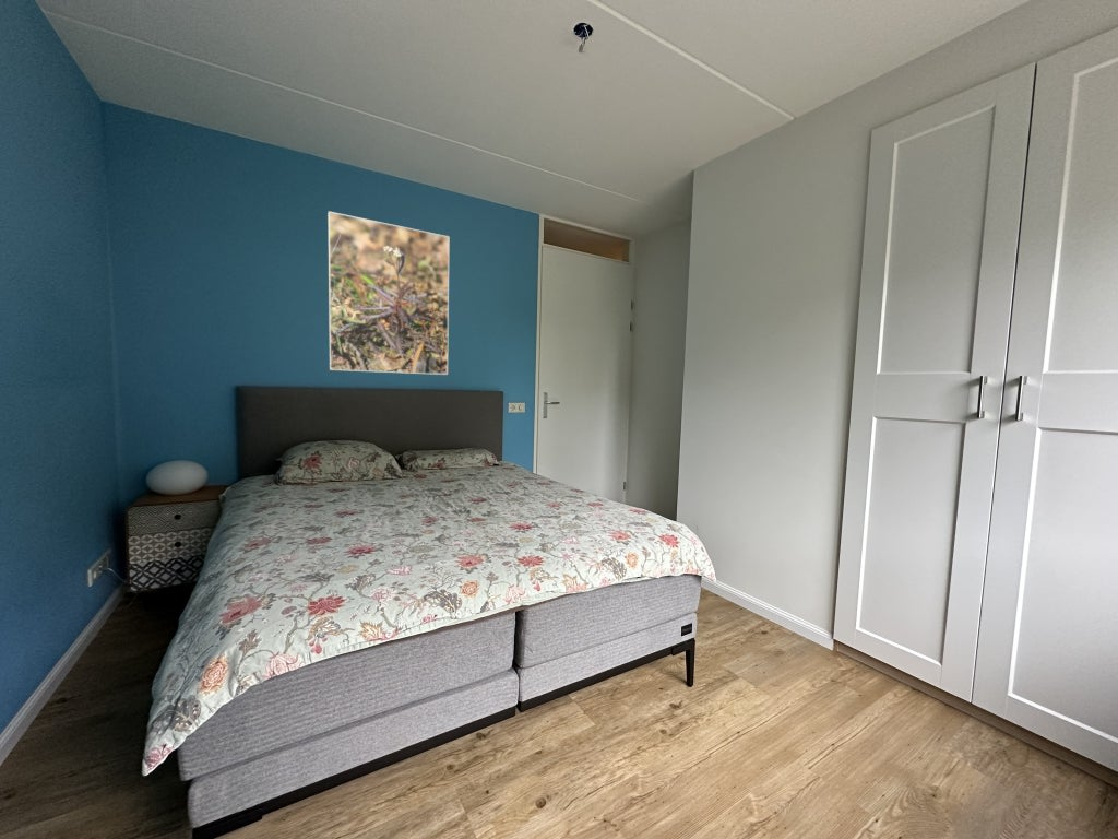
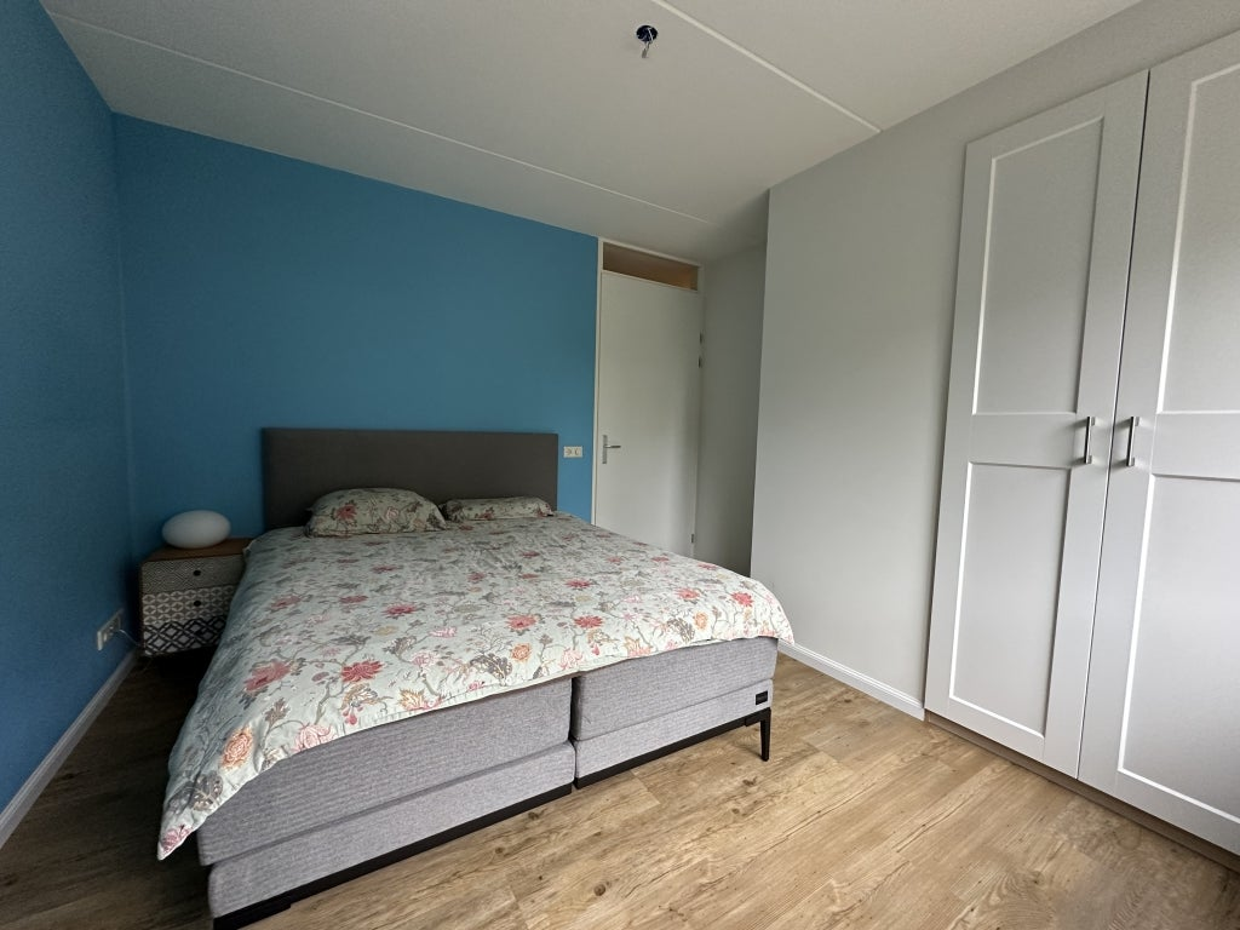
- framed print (392, 299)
